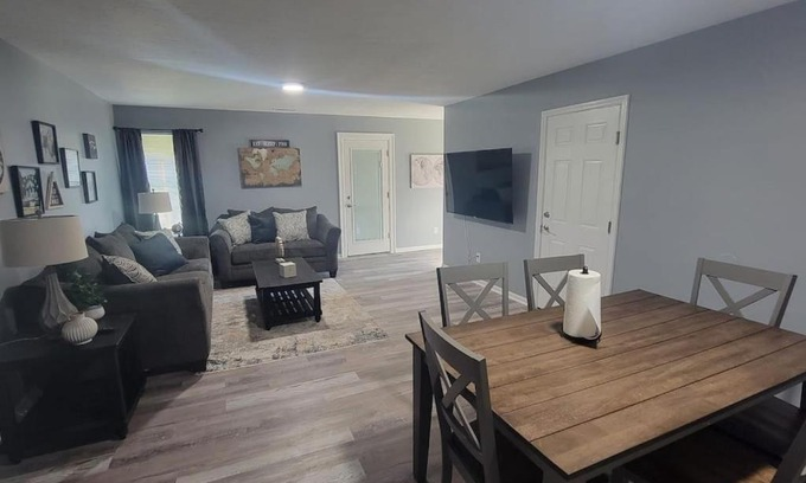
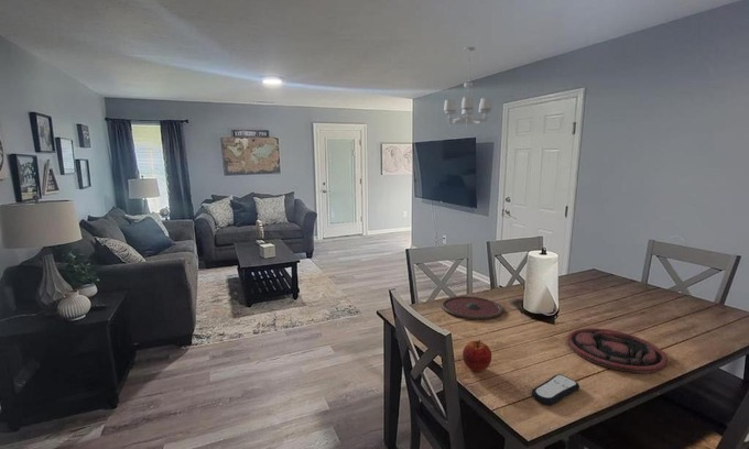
+ plate (471, 306)
+ chandelier (468, 87)
+ apple (477, 354)
+ plate (614, 347)
+ remote control (554, 388)
